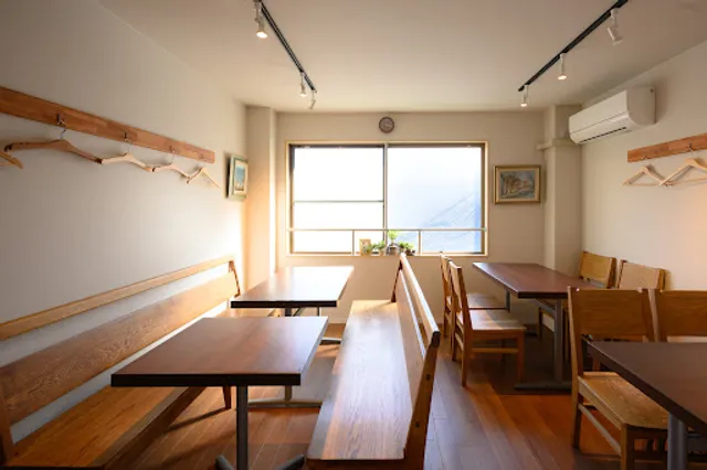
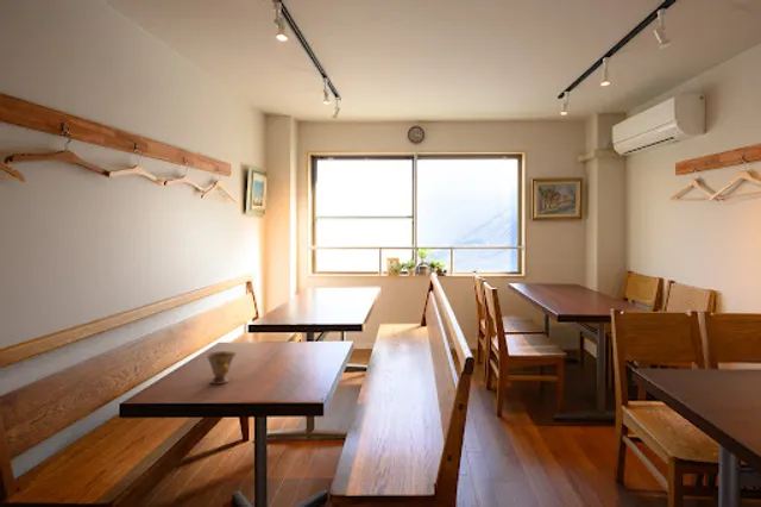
+ teacup (221, 368)
